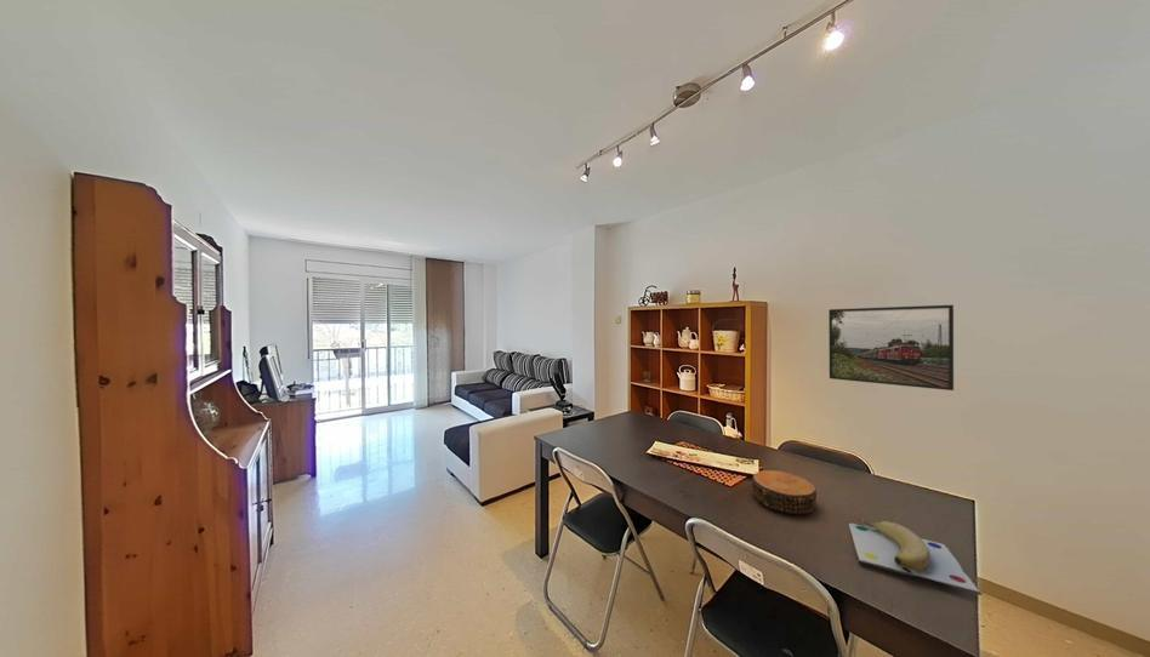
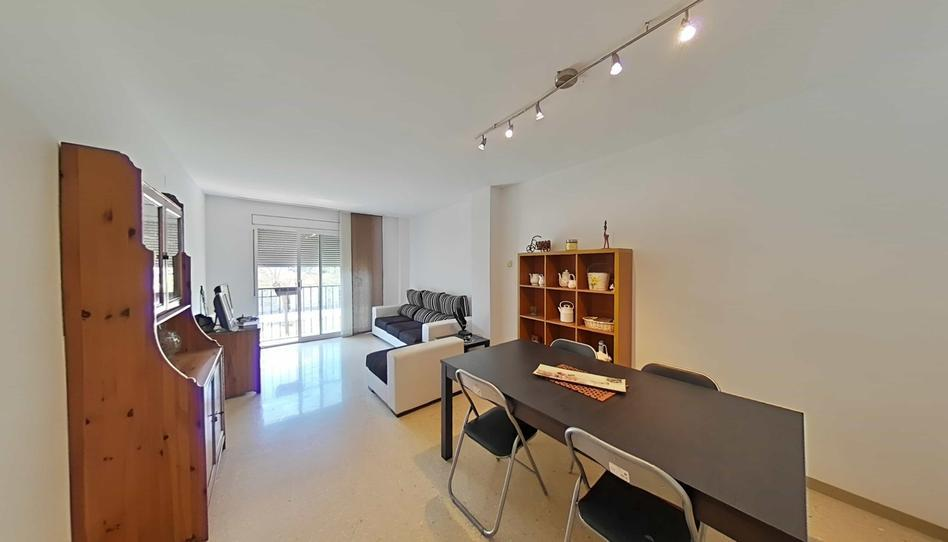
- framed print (884, 345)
- banana (904, 544)
- bowl (782, 489)
